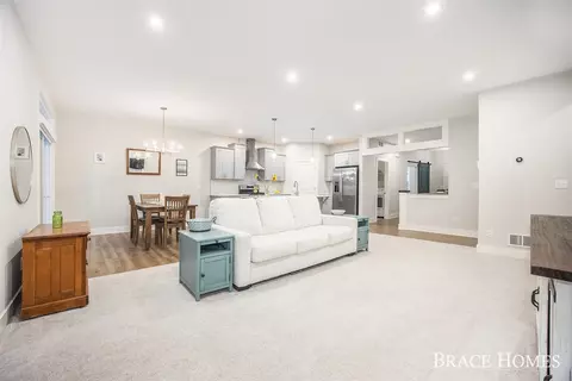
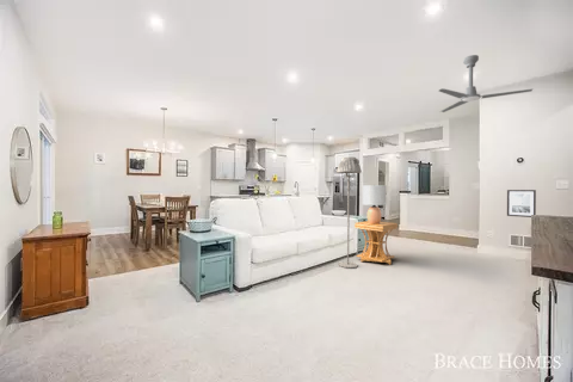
+ wall art (520, 203)
+ ceiling fan (472, 76)
+ lamp (374, 203)
+ side table (375, 241)
+ floor lamp (347, 211)
